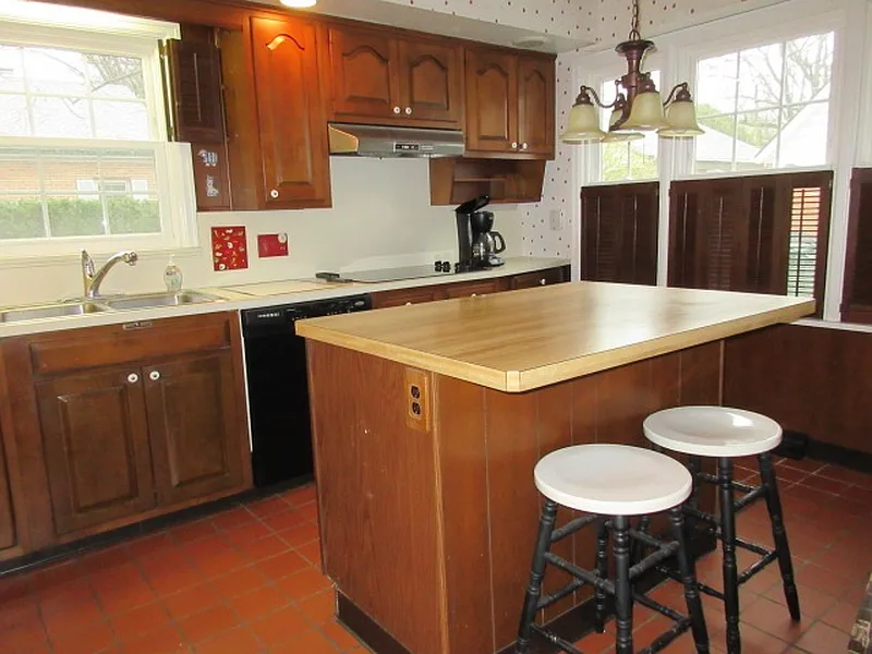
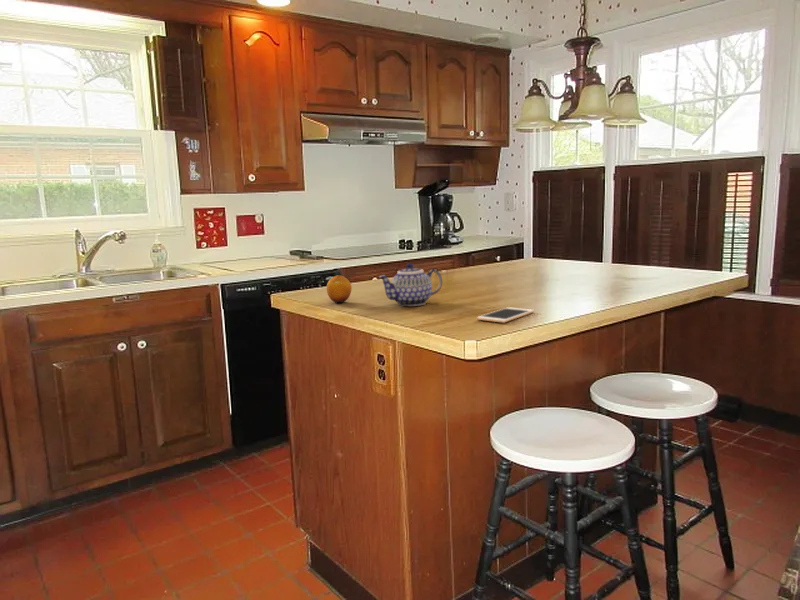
+ cell phone (506, 314)
+ teapot (410, 283)
+ fruit (338, 288)
